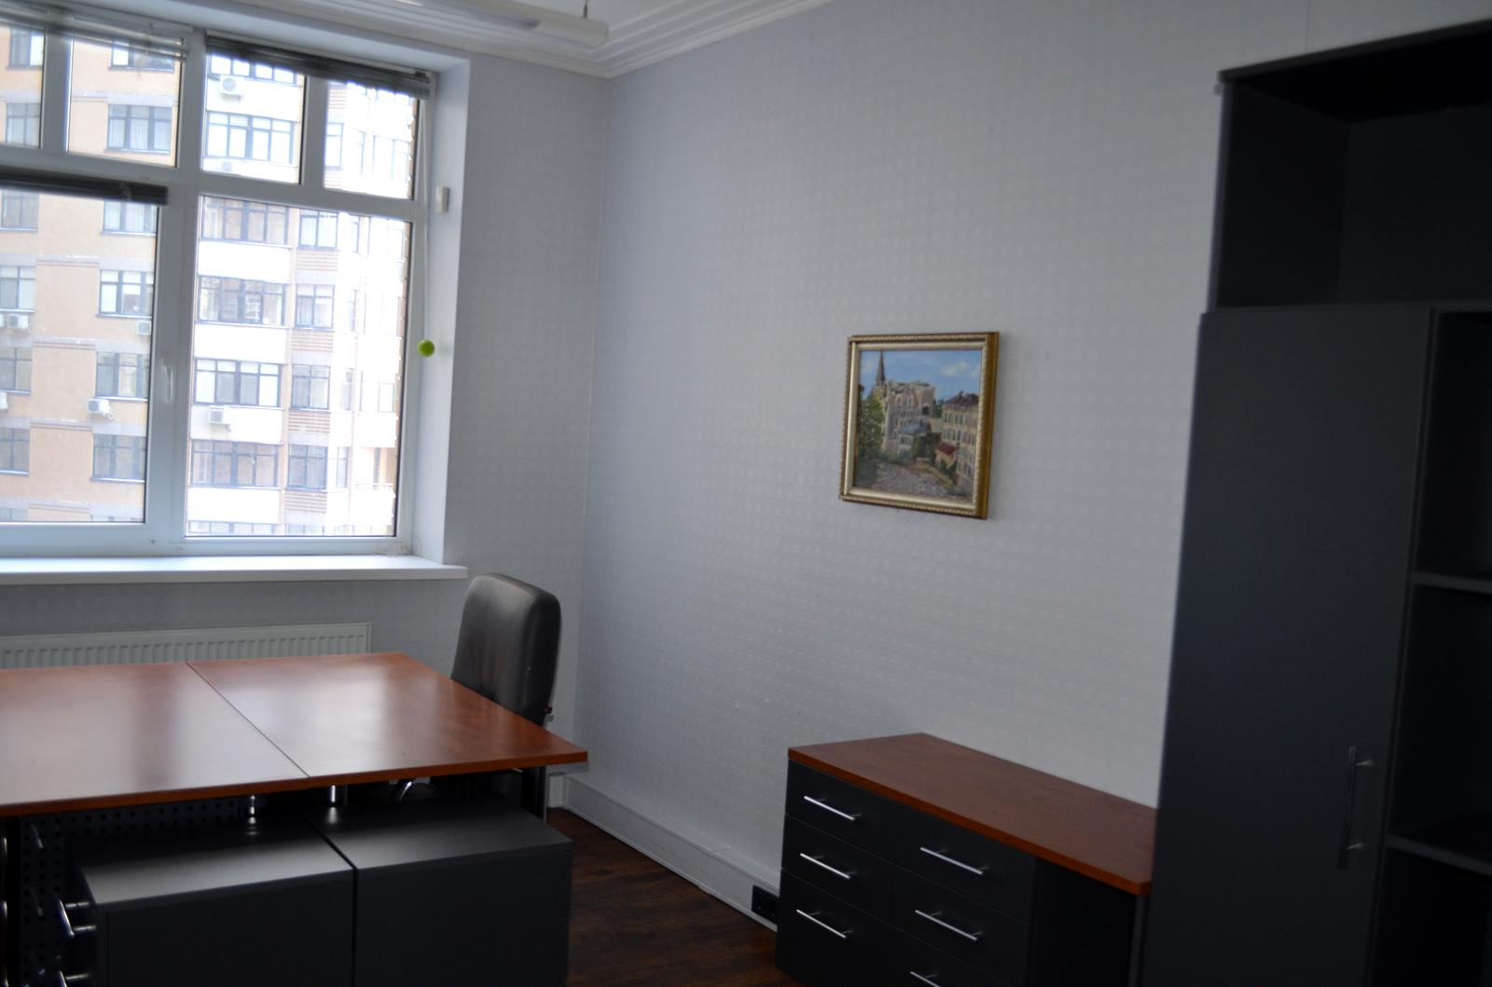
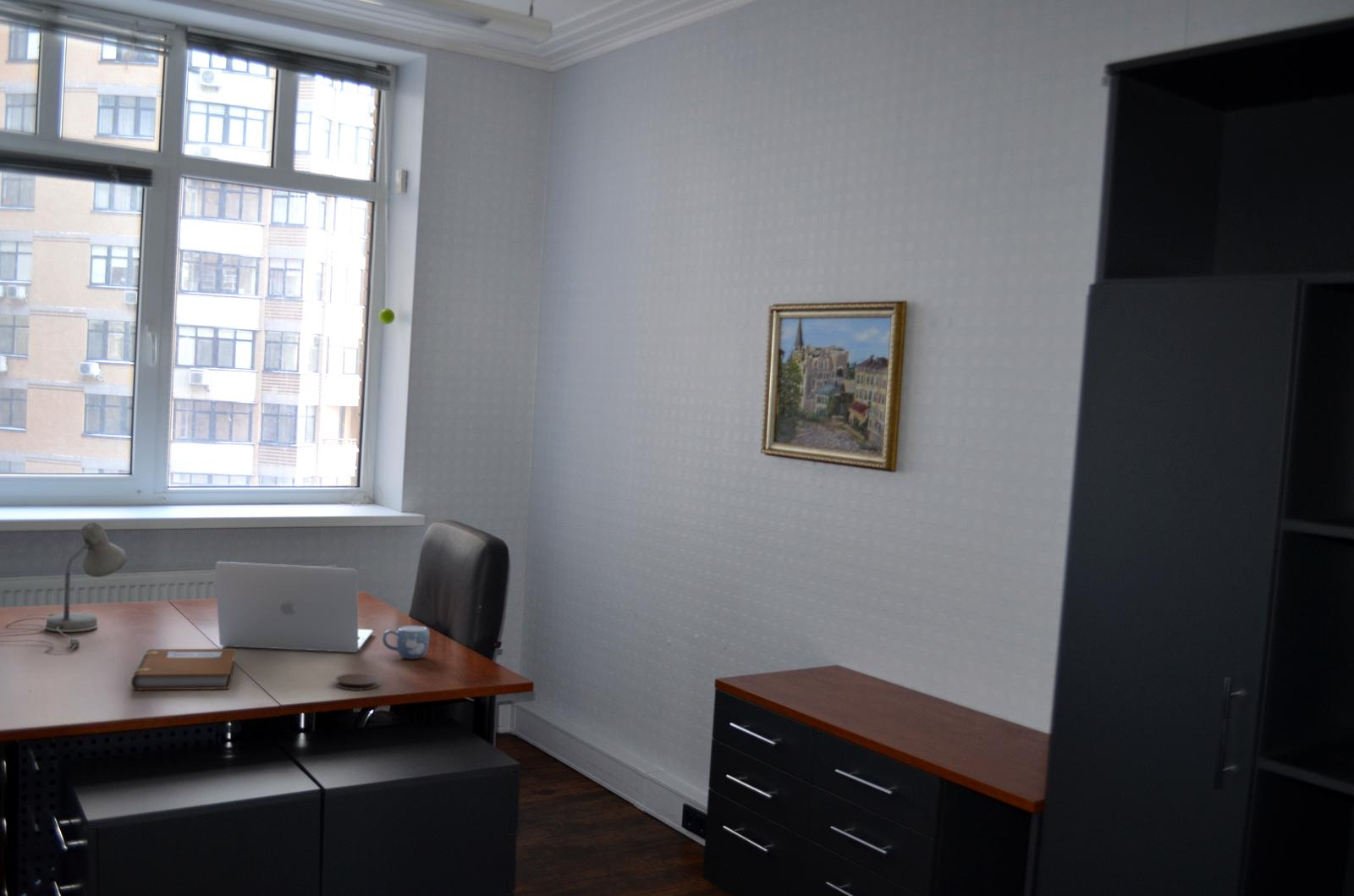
+ mug (405, 642)
+ notebook (186, 668)
+ desk lamp (67, 579)
+ coaster (357, 681)
+ laptop (299, 599)
